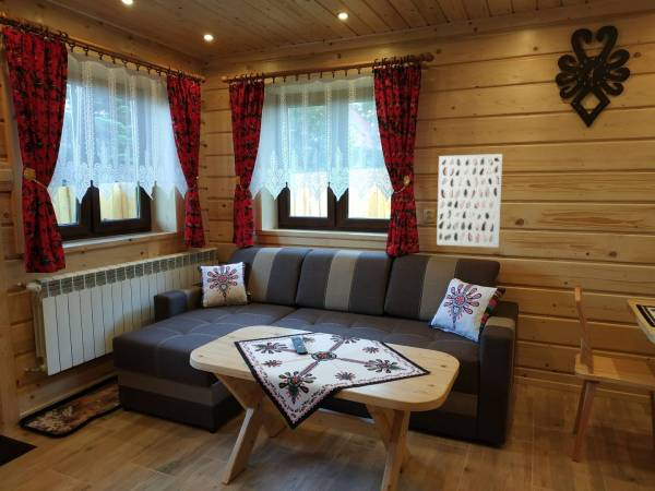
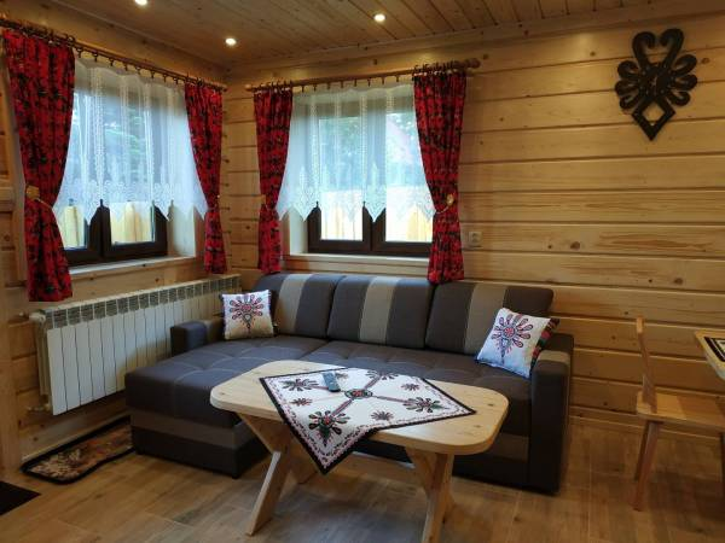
- wall art (468, 201)
